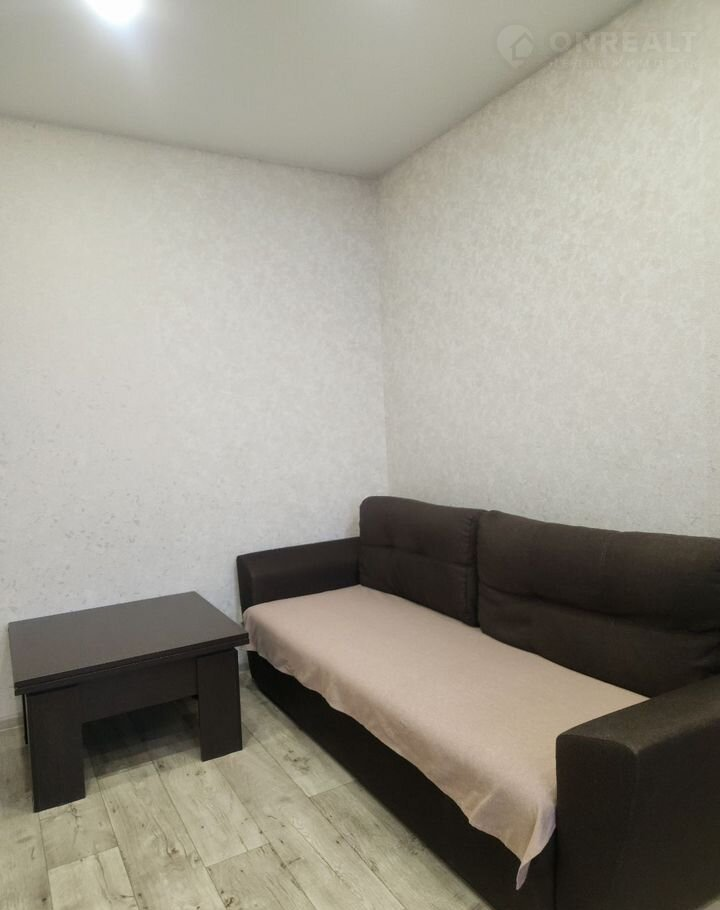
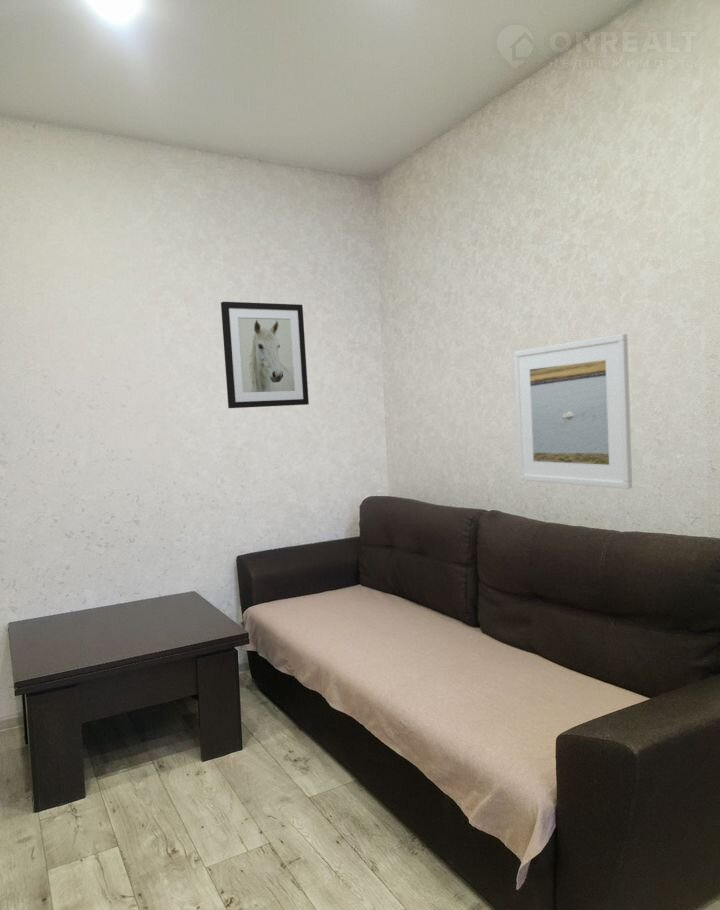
+ wall art (266, 355)
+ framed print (568, 414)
